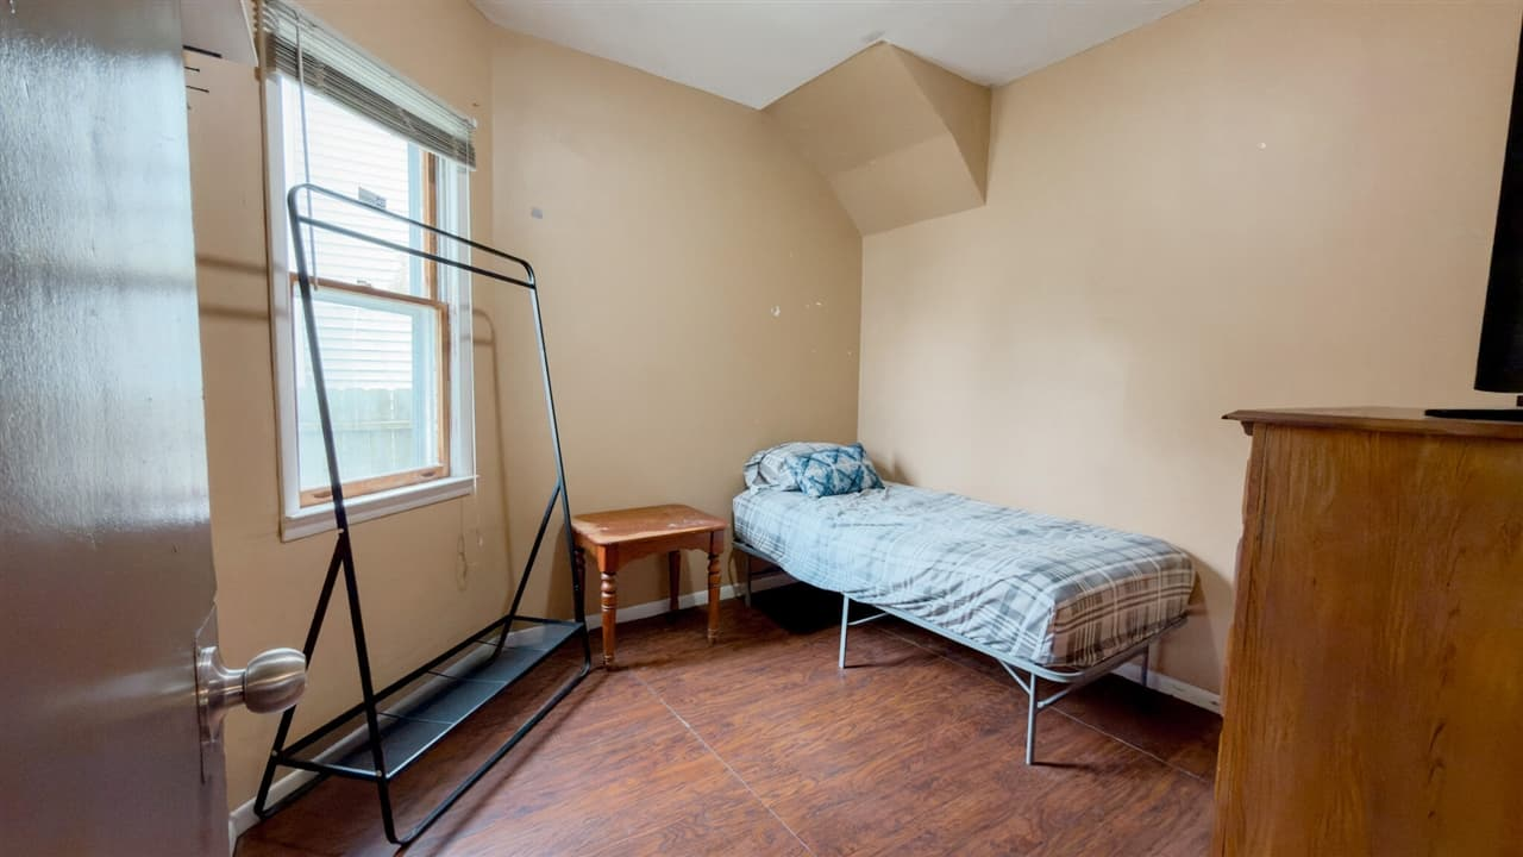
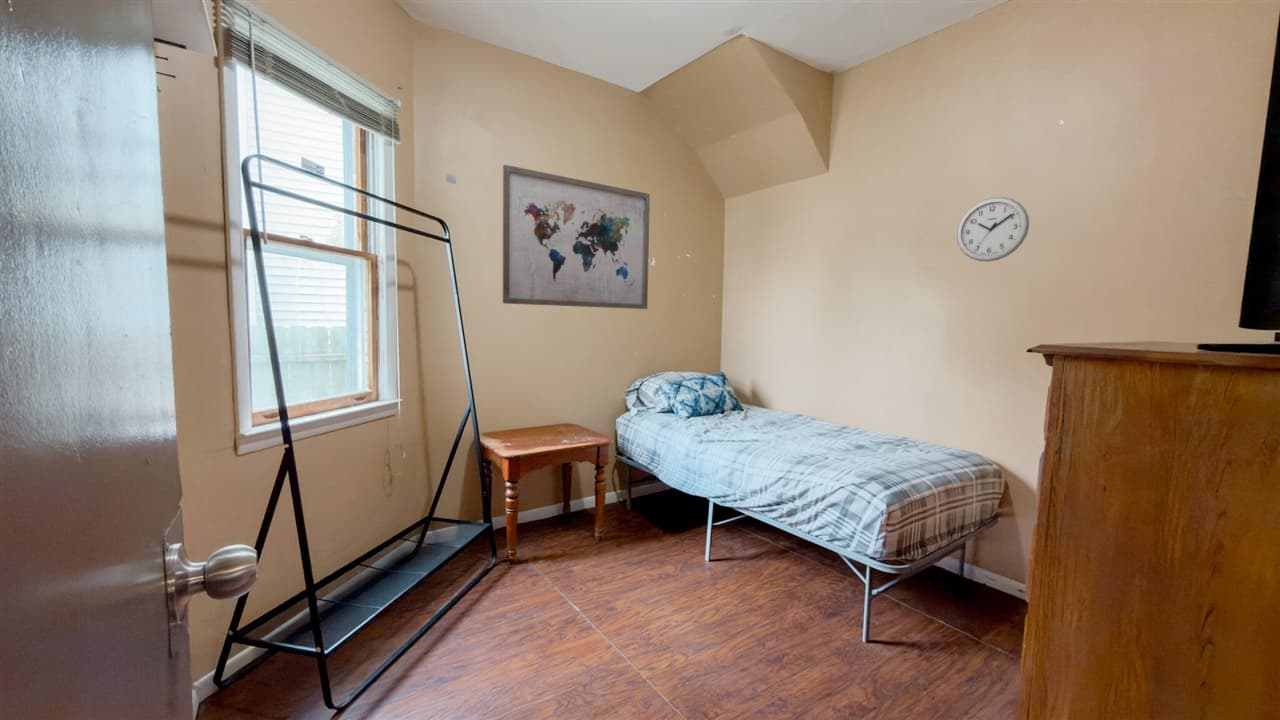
+ wall art (582, 244)
+ wall clock (990, 229)
